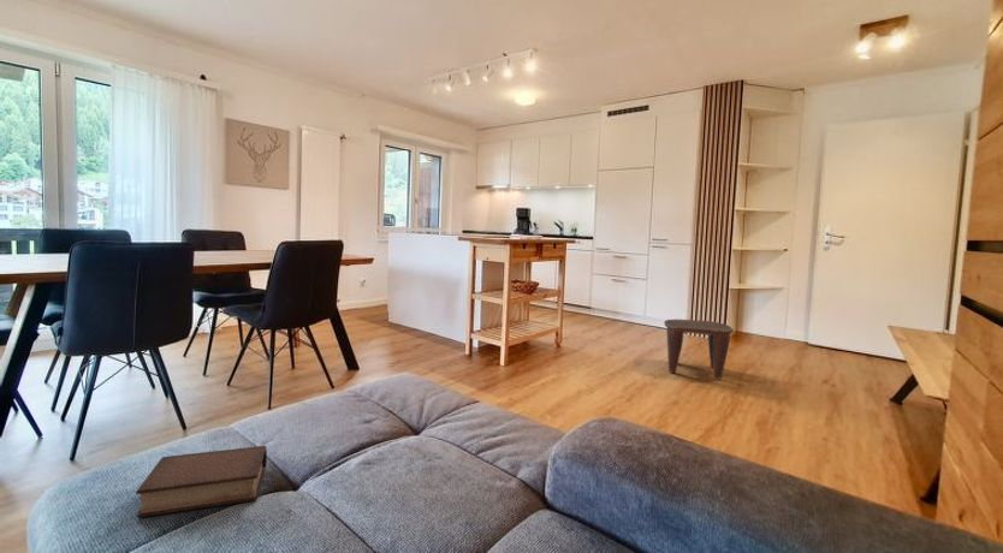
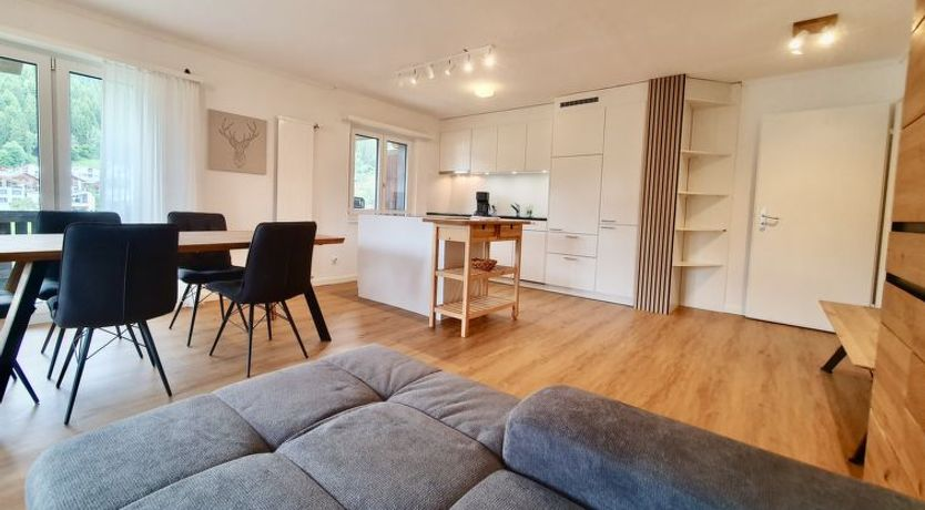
- book (208, 476)
- stool (708, 346)
